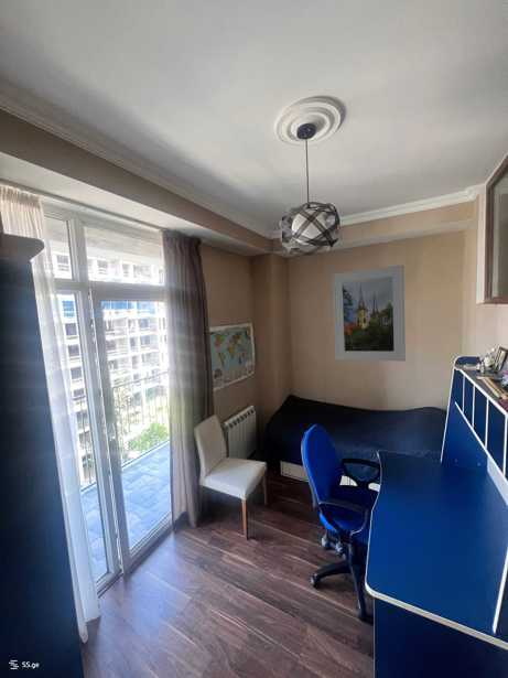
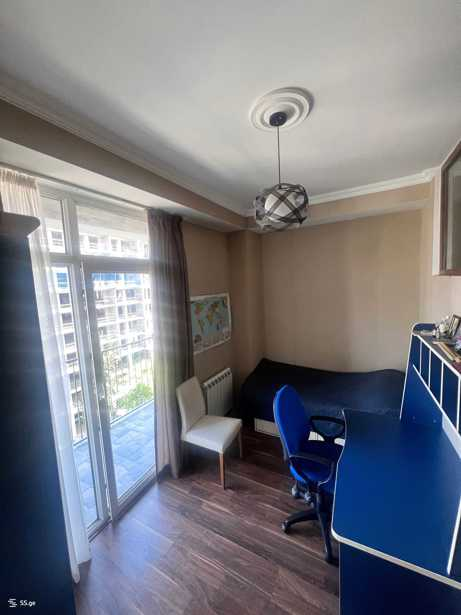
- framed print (367, 315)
